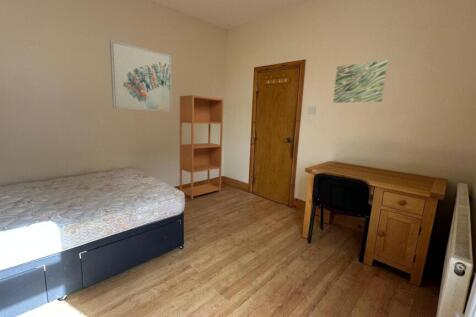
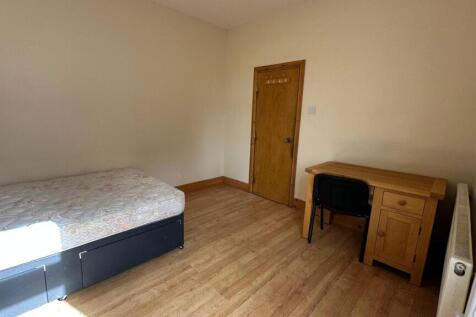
- bookcase (201, 147)
- wall art (358, 83)
- wall art (144, 80)
